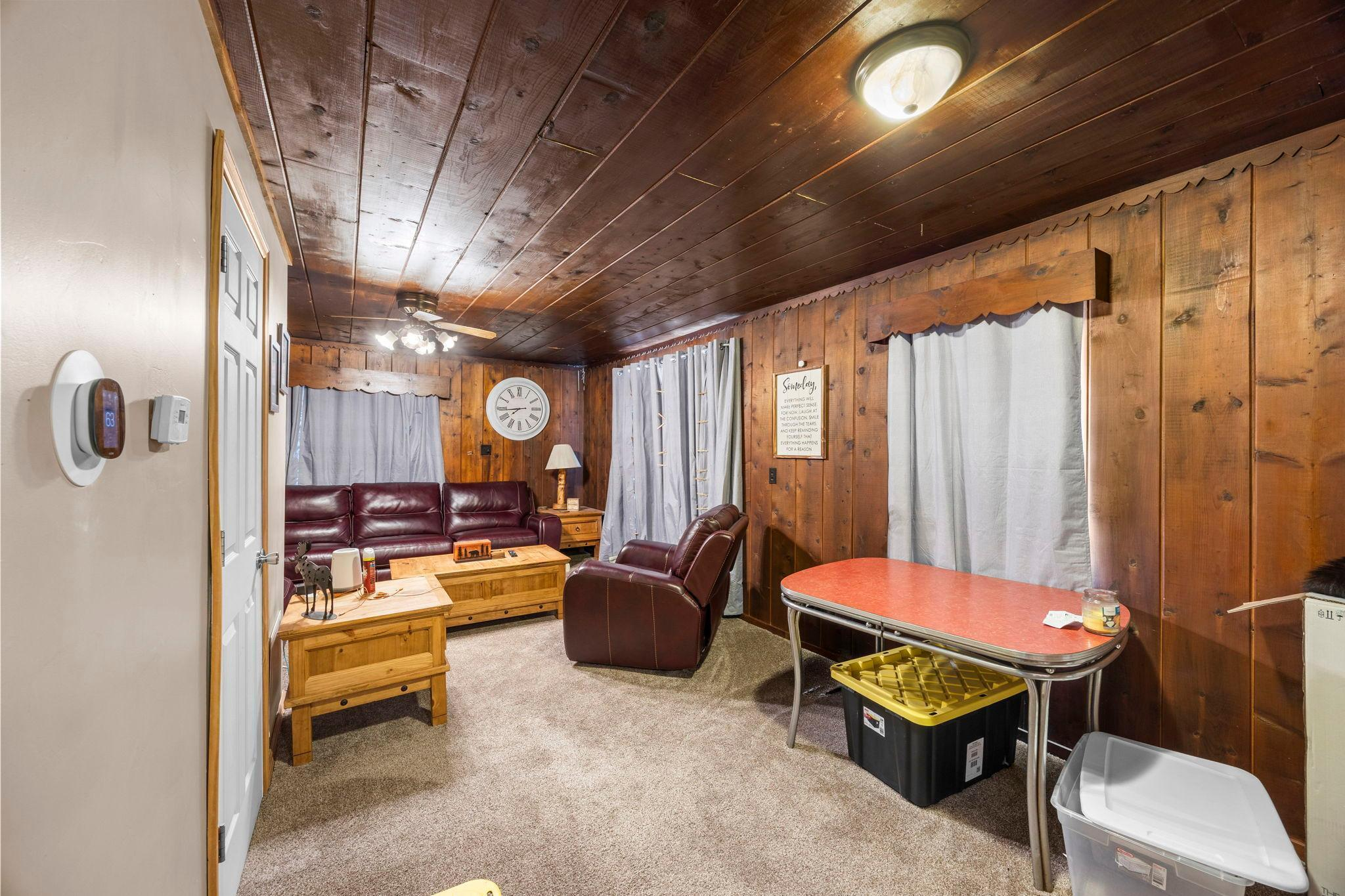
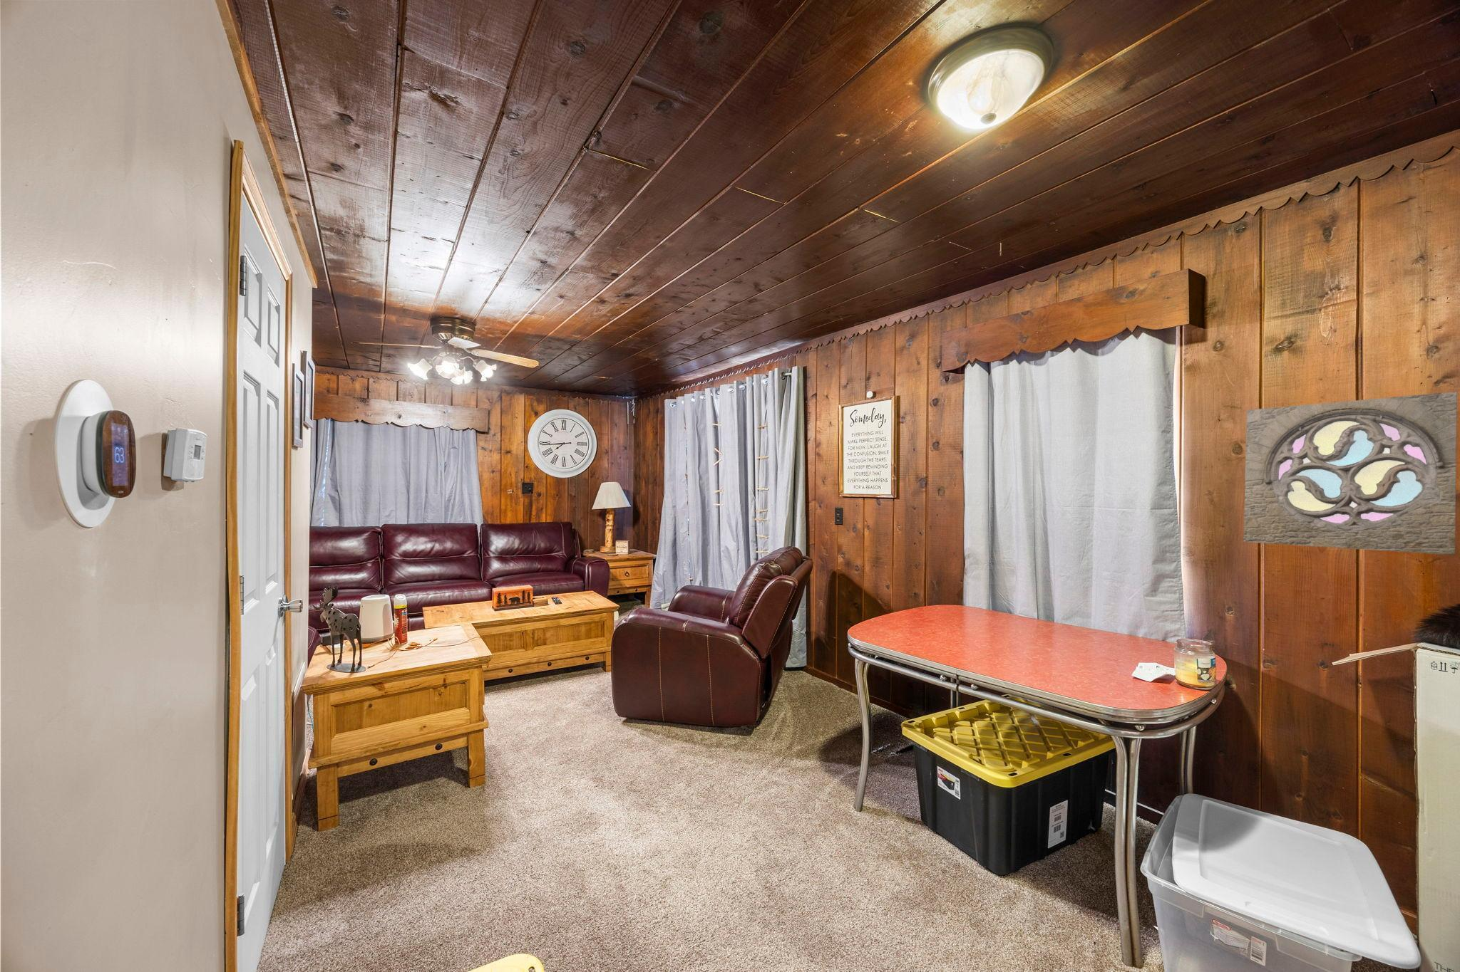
+ wall ornament (1340, 474)
